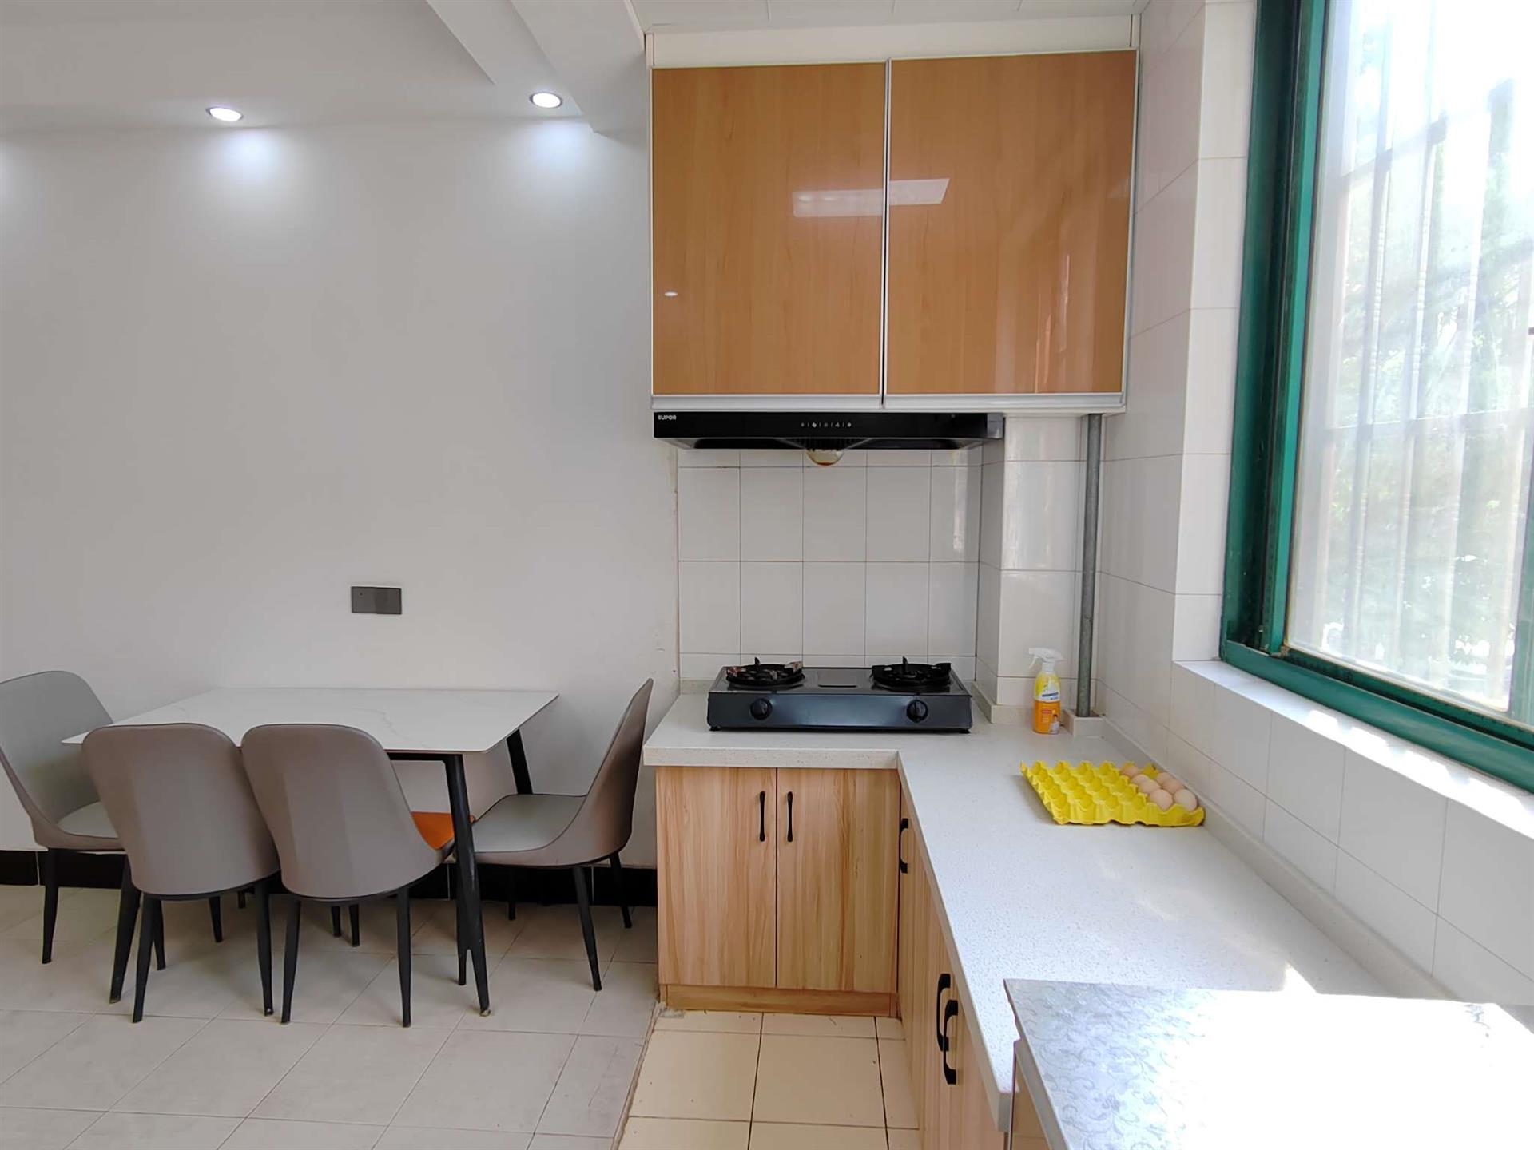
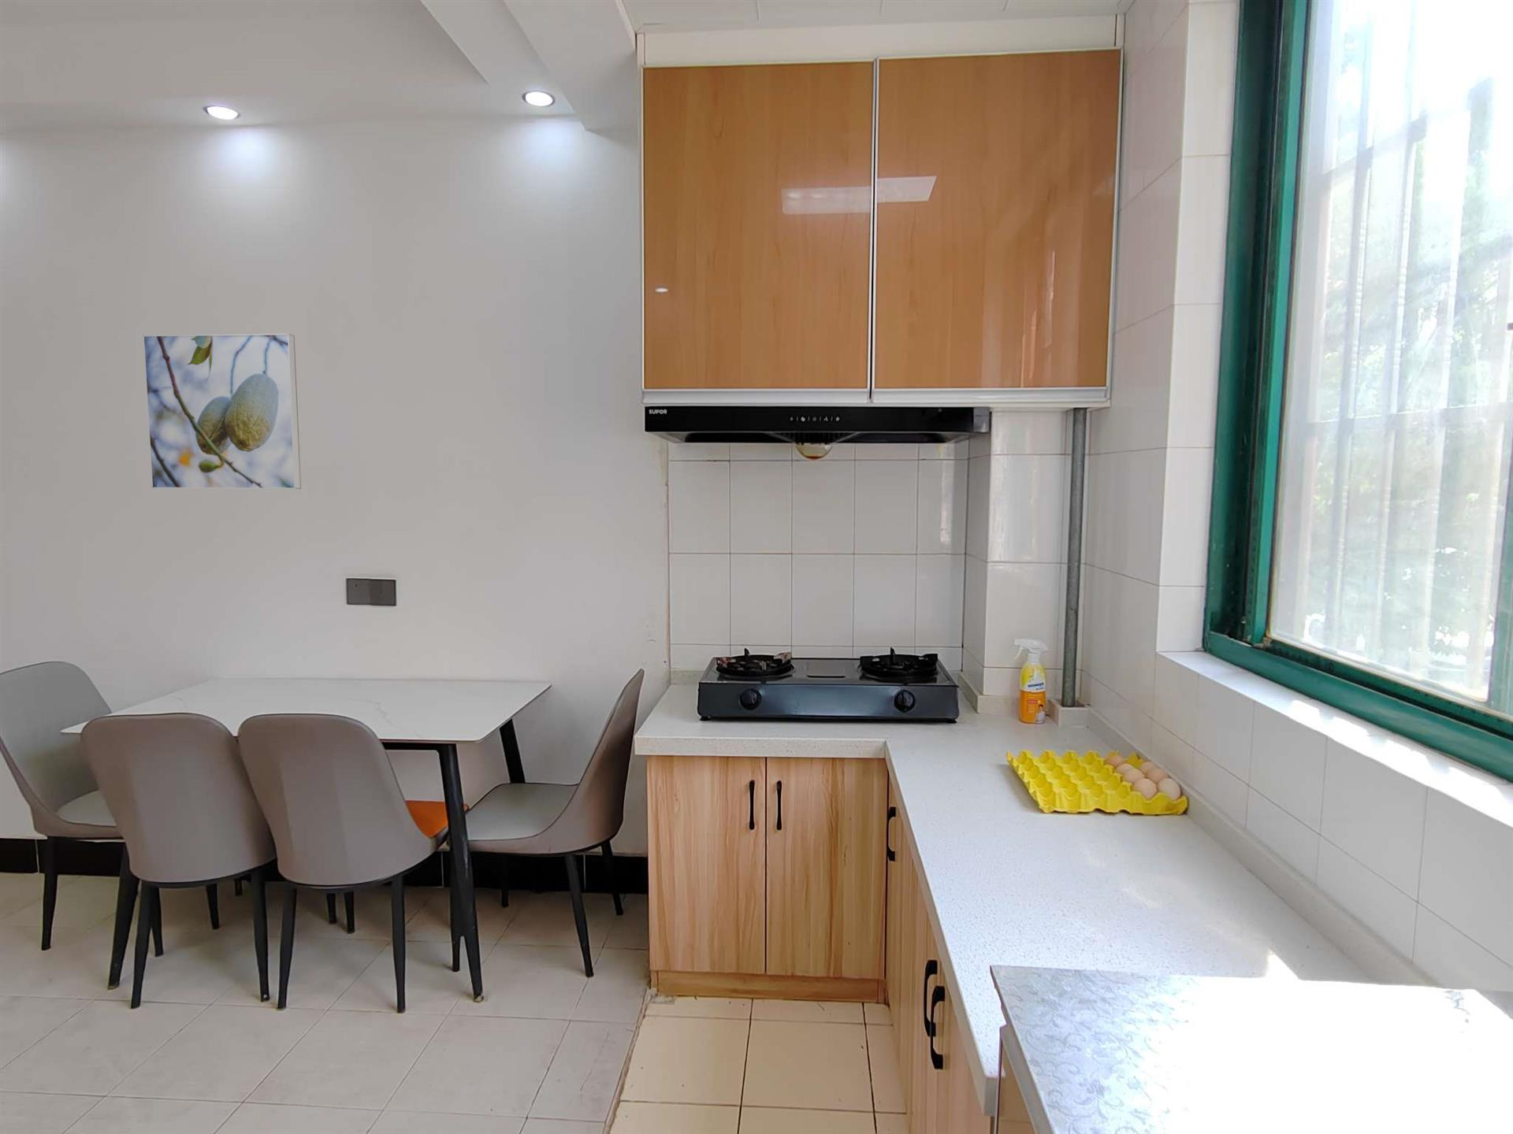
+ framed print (223, 412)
